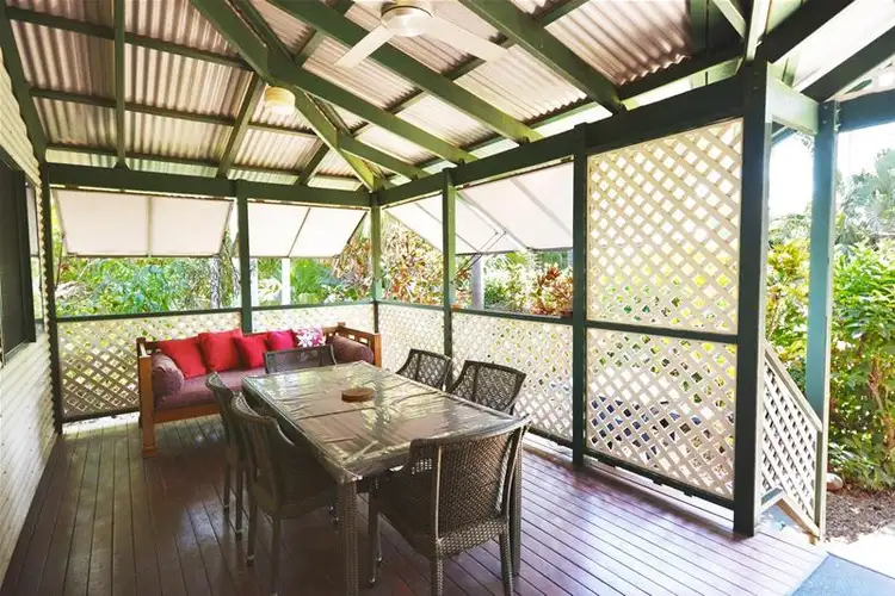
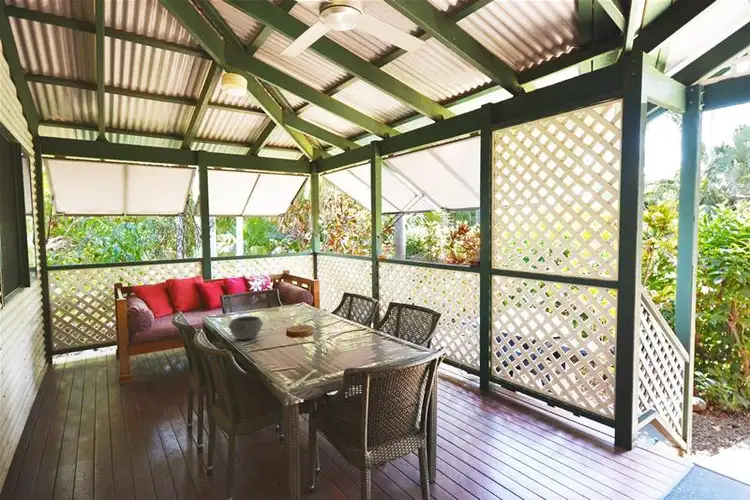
+ bowl (246, 328)
